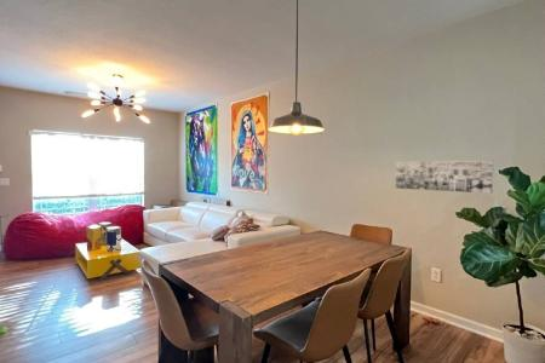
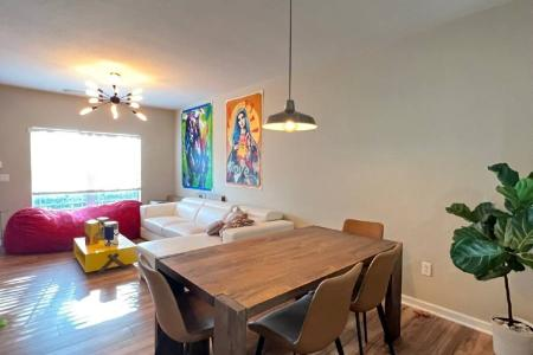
- wall art (438, 175)
